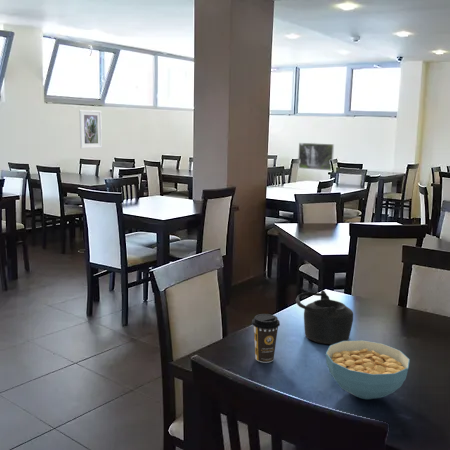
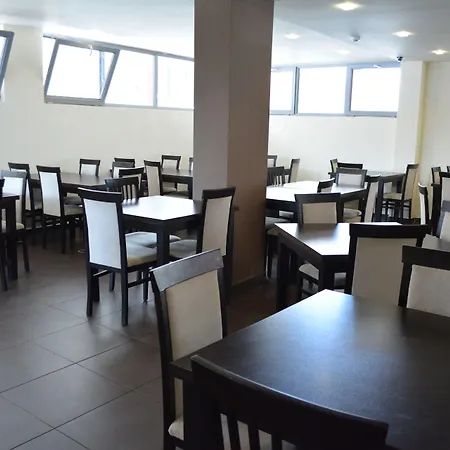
- coffee cup (265, 338)
- teapot (324, 316)
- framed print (90, 129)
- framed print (315, 156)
- cereal bowl (365, 374)
